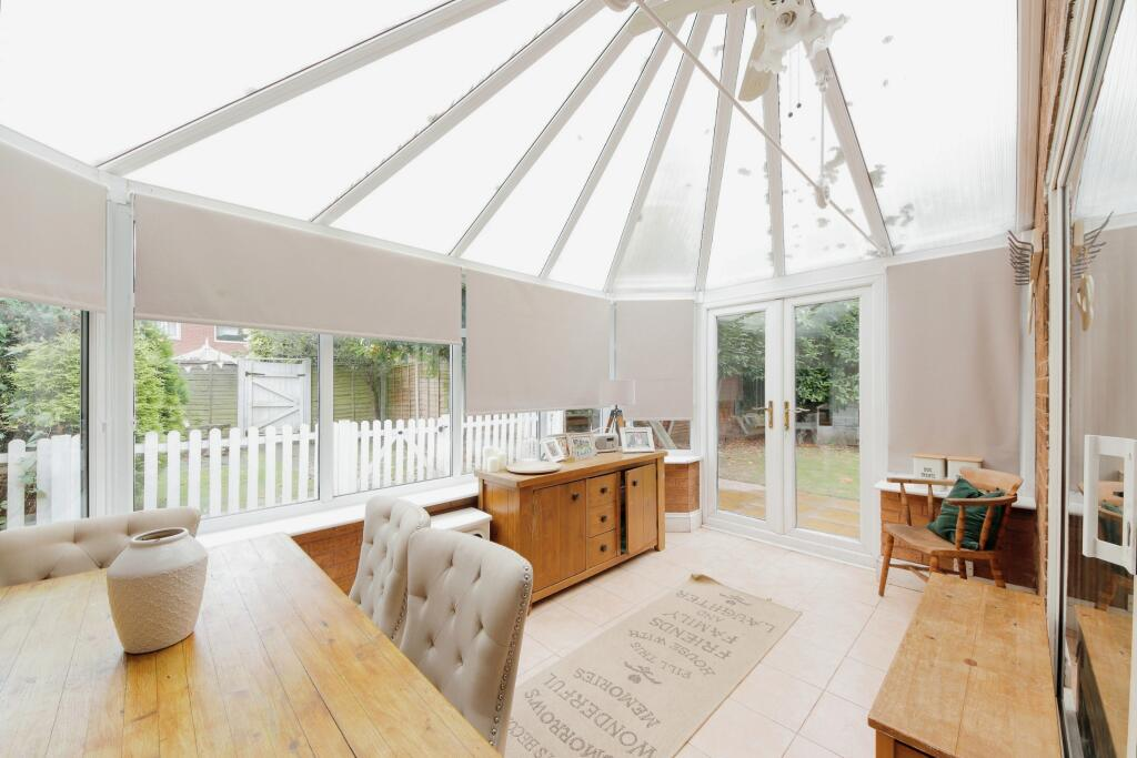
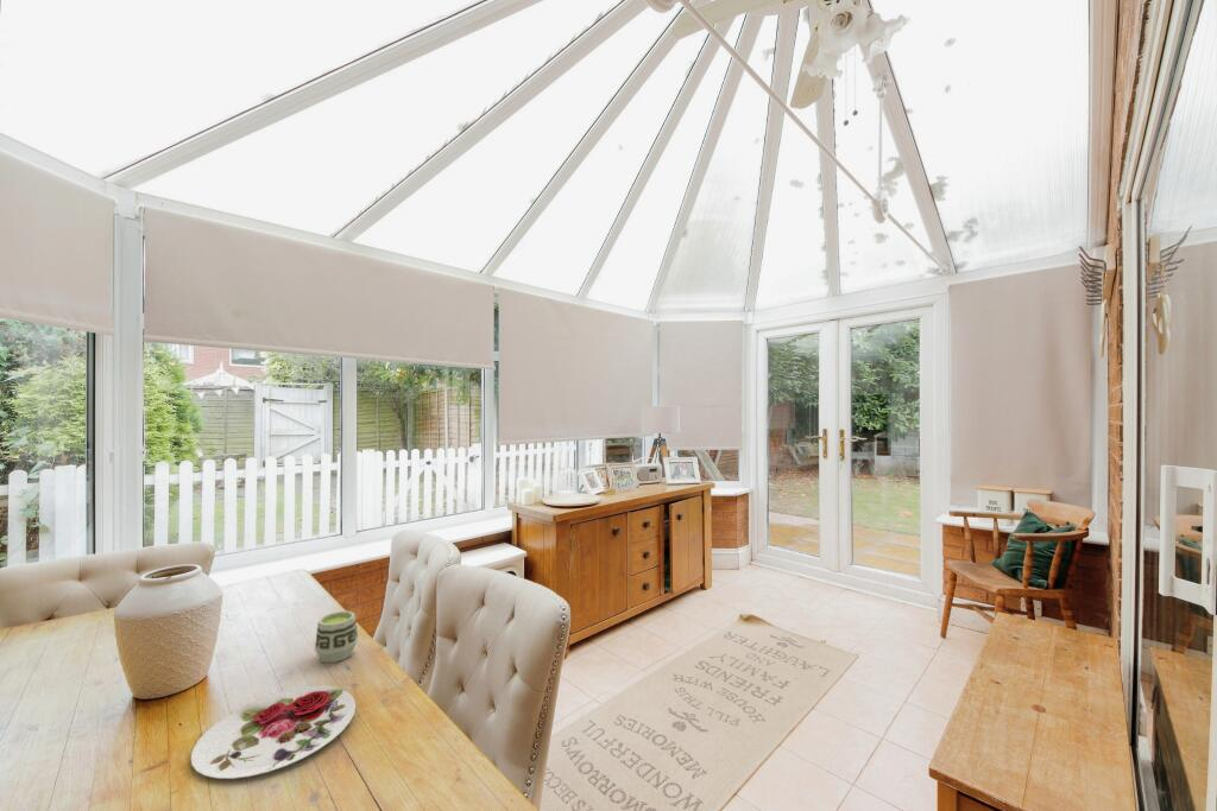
+ plate (279, 724)
+ cup (336, 636)
